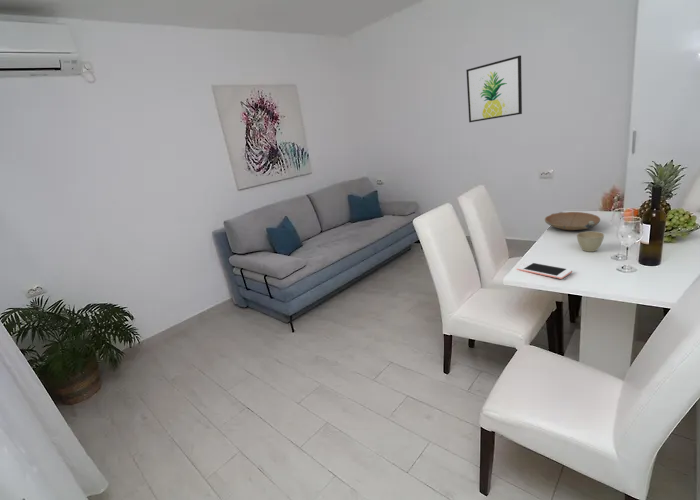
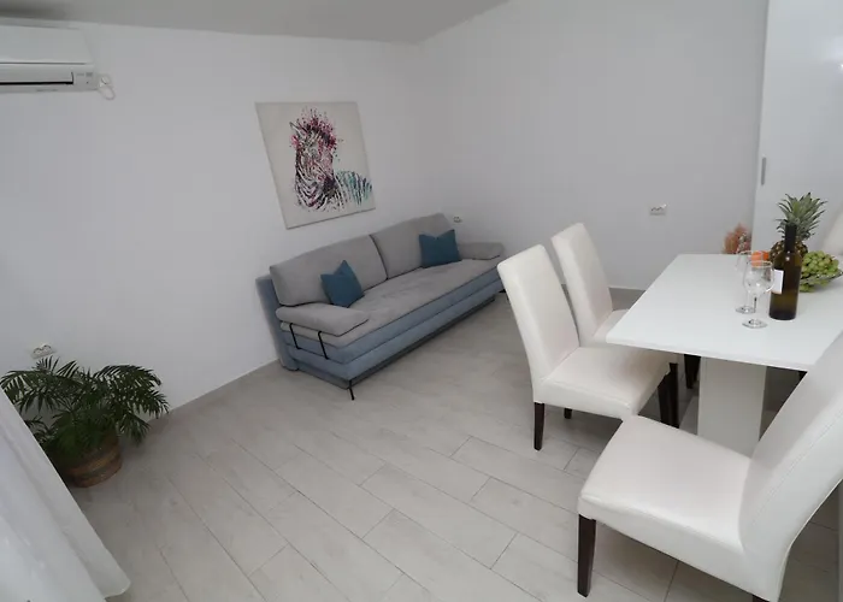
- wall art (493, 91)
- flower pot (589, 242)
- cell phone (543, 269)
- bowl (571, 221)
